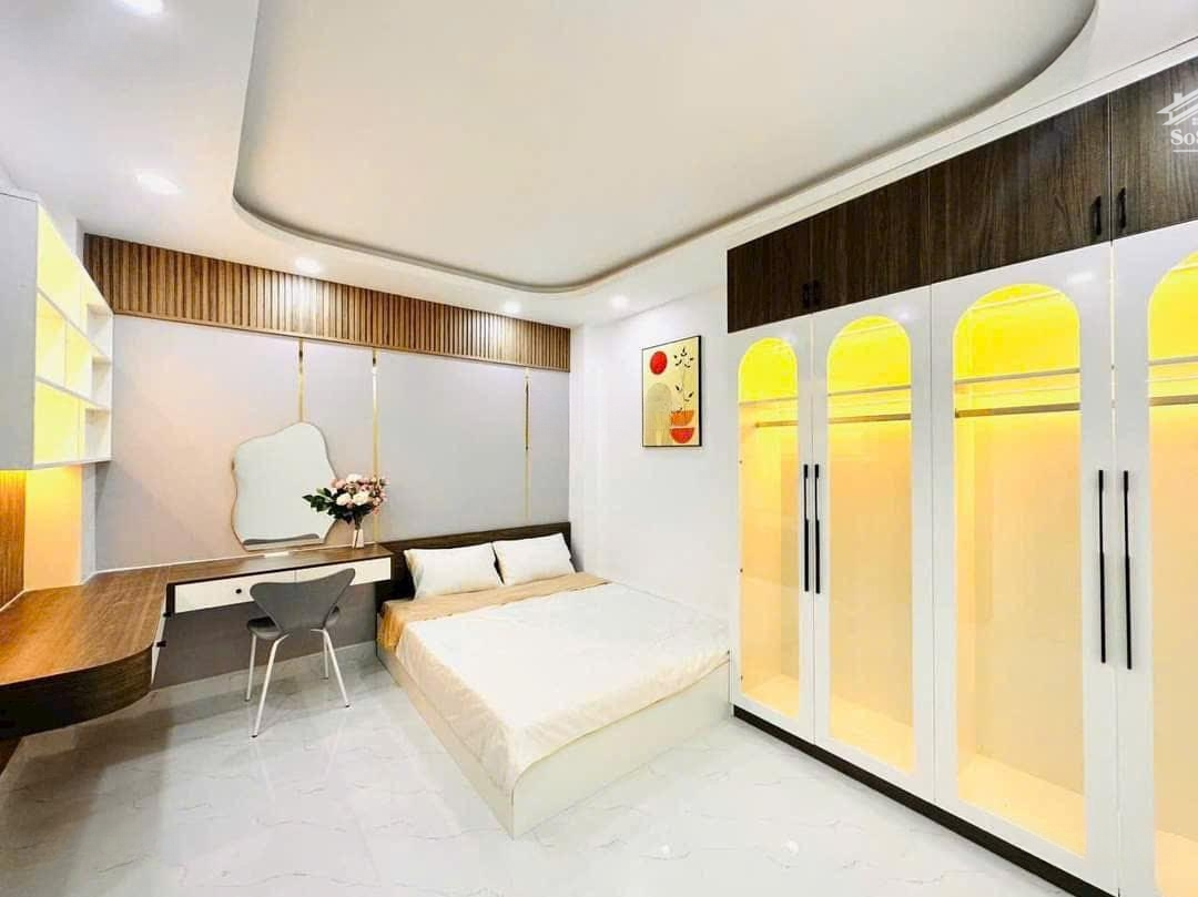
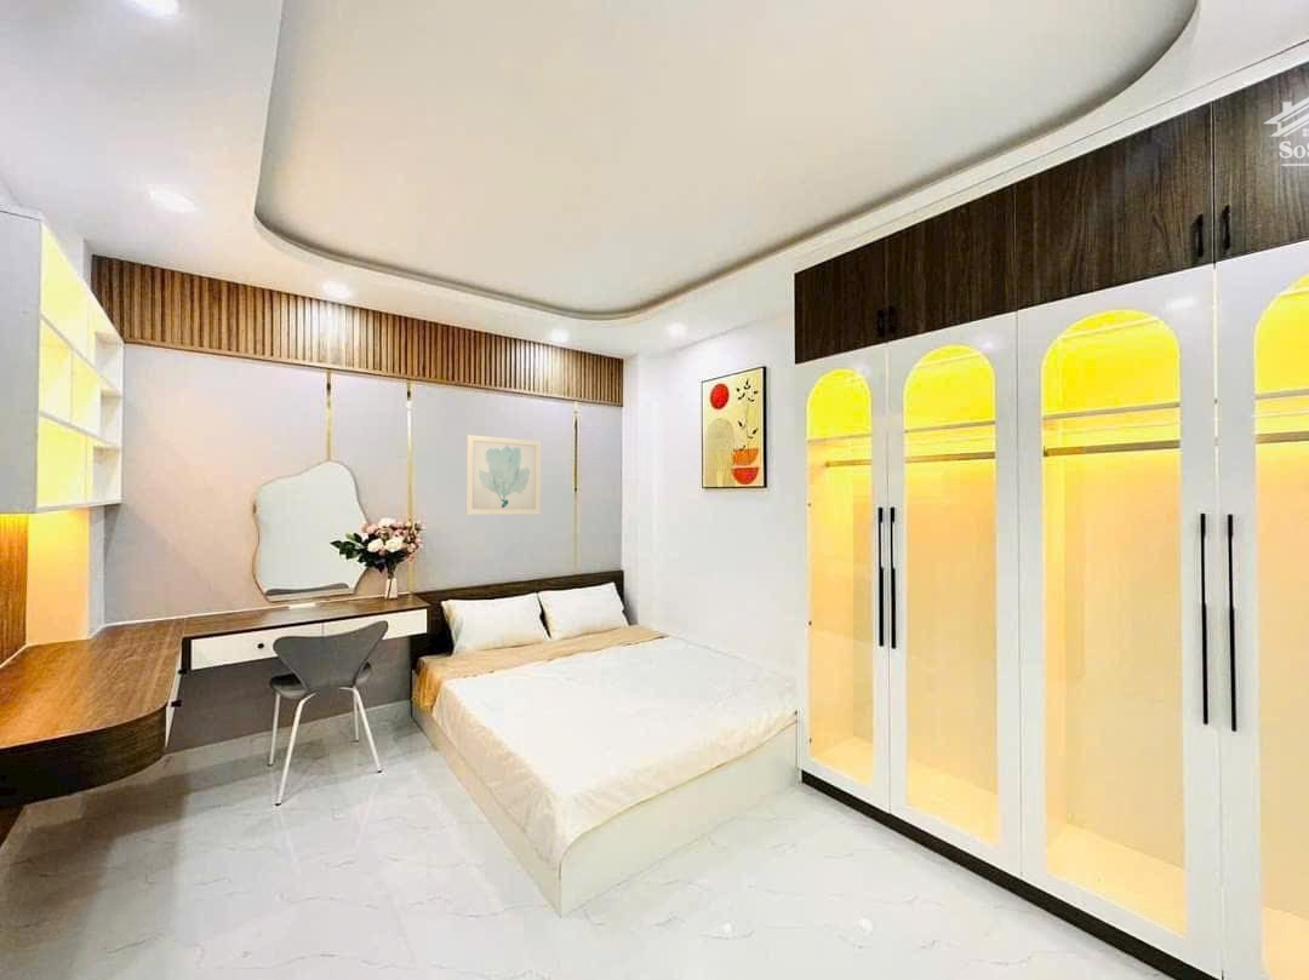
+ wall art (504, 476)
